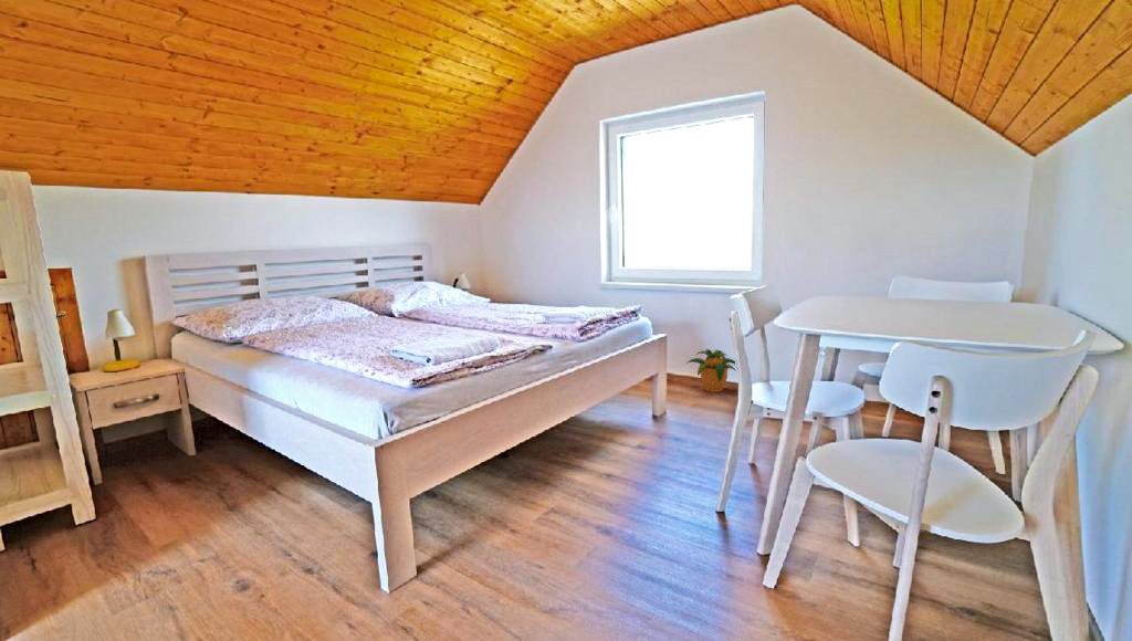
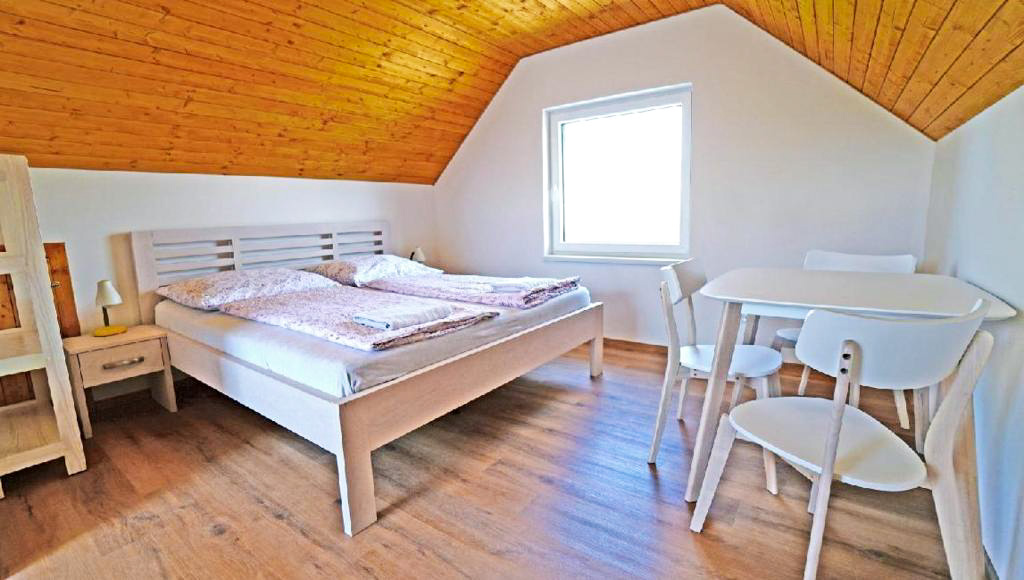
- potted plant (710, 368)
